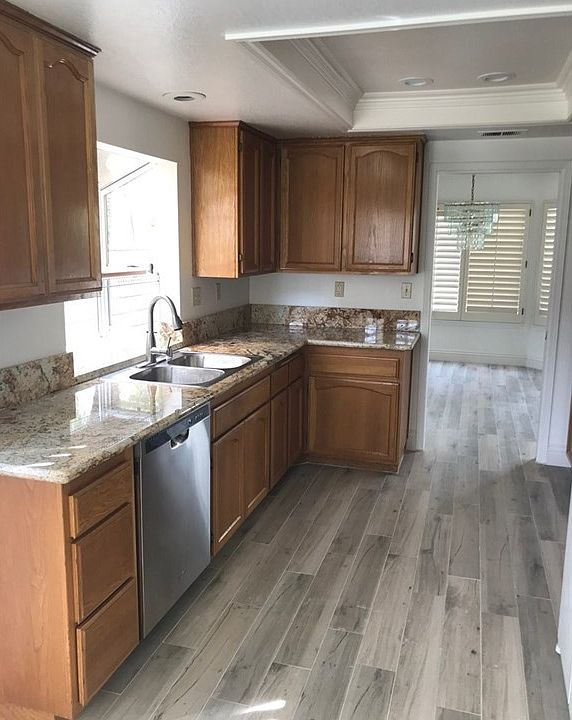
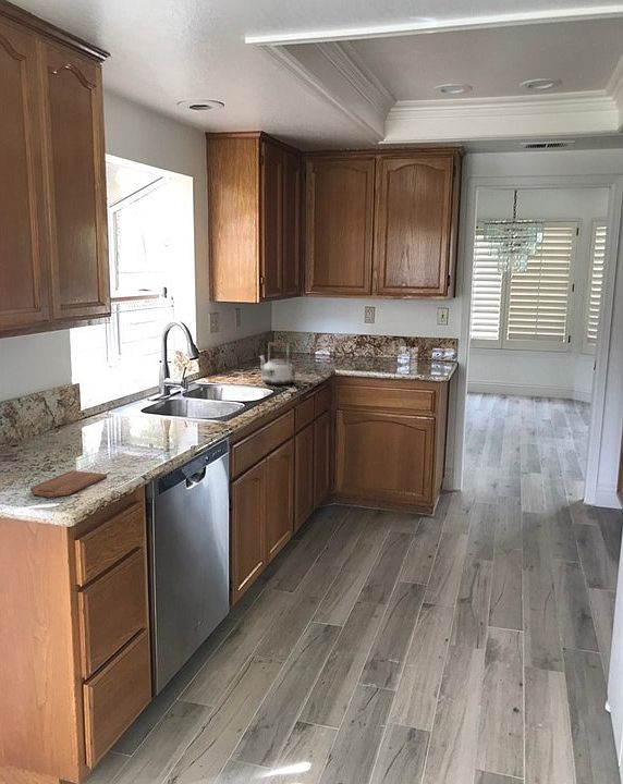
+ cutting board (66, 483)
+ kettle (274, 362)
